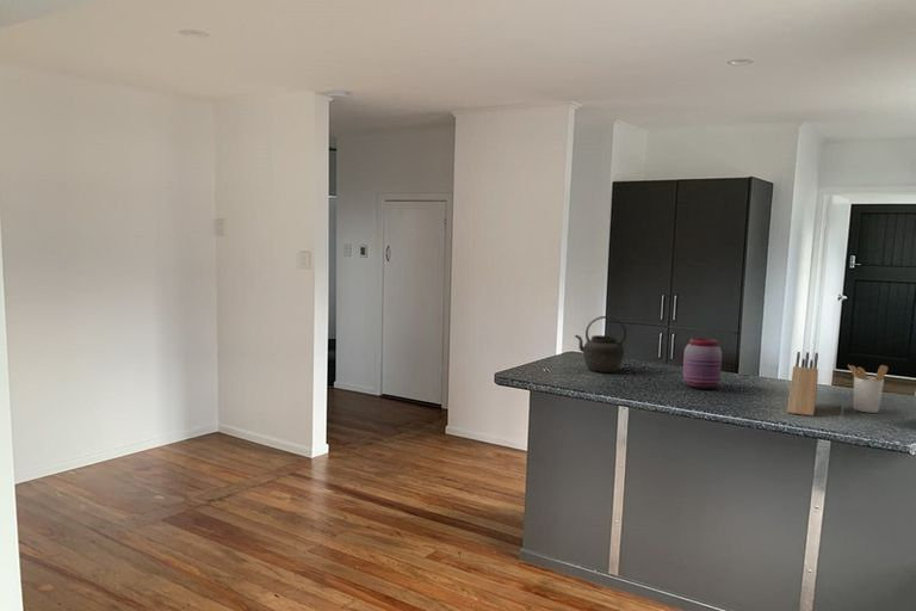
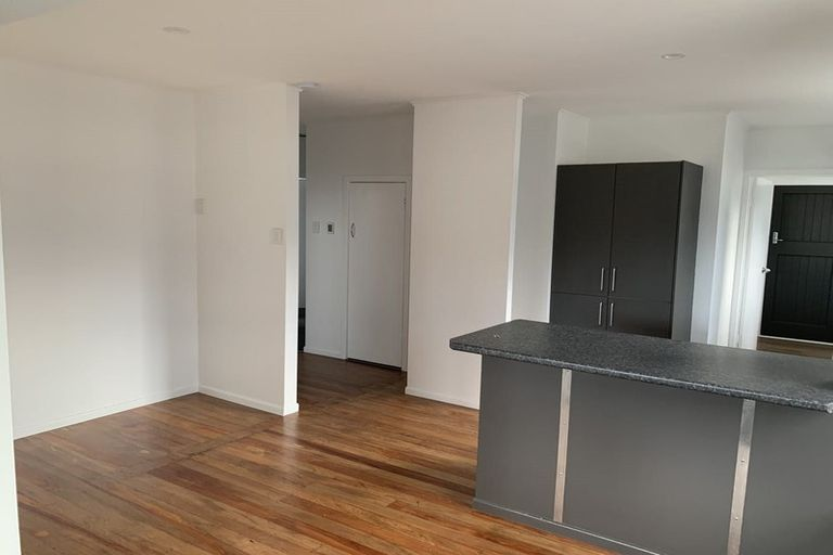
- knife block (804, 382)
- jar (701, 363)
- utensil holder (864, 387)
- kettle (599, 342)
